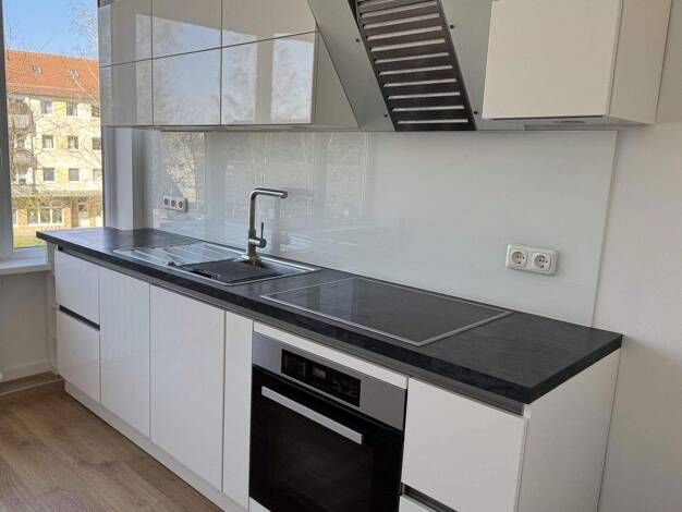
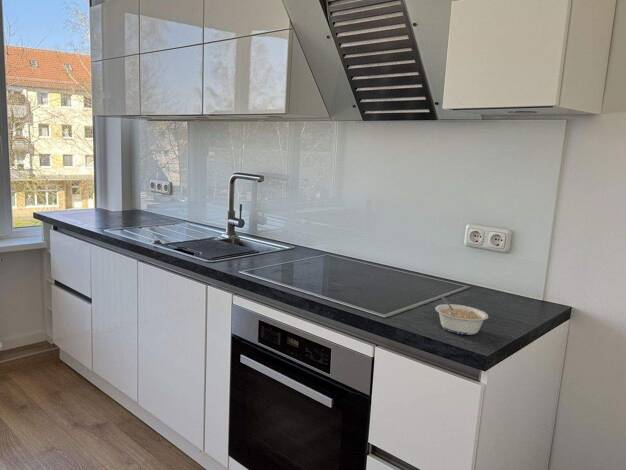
+ legume (458, 318)
